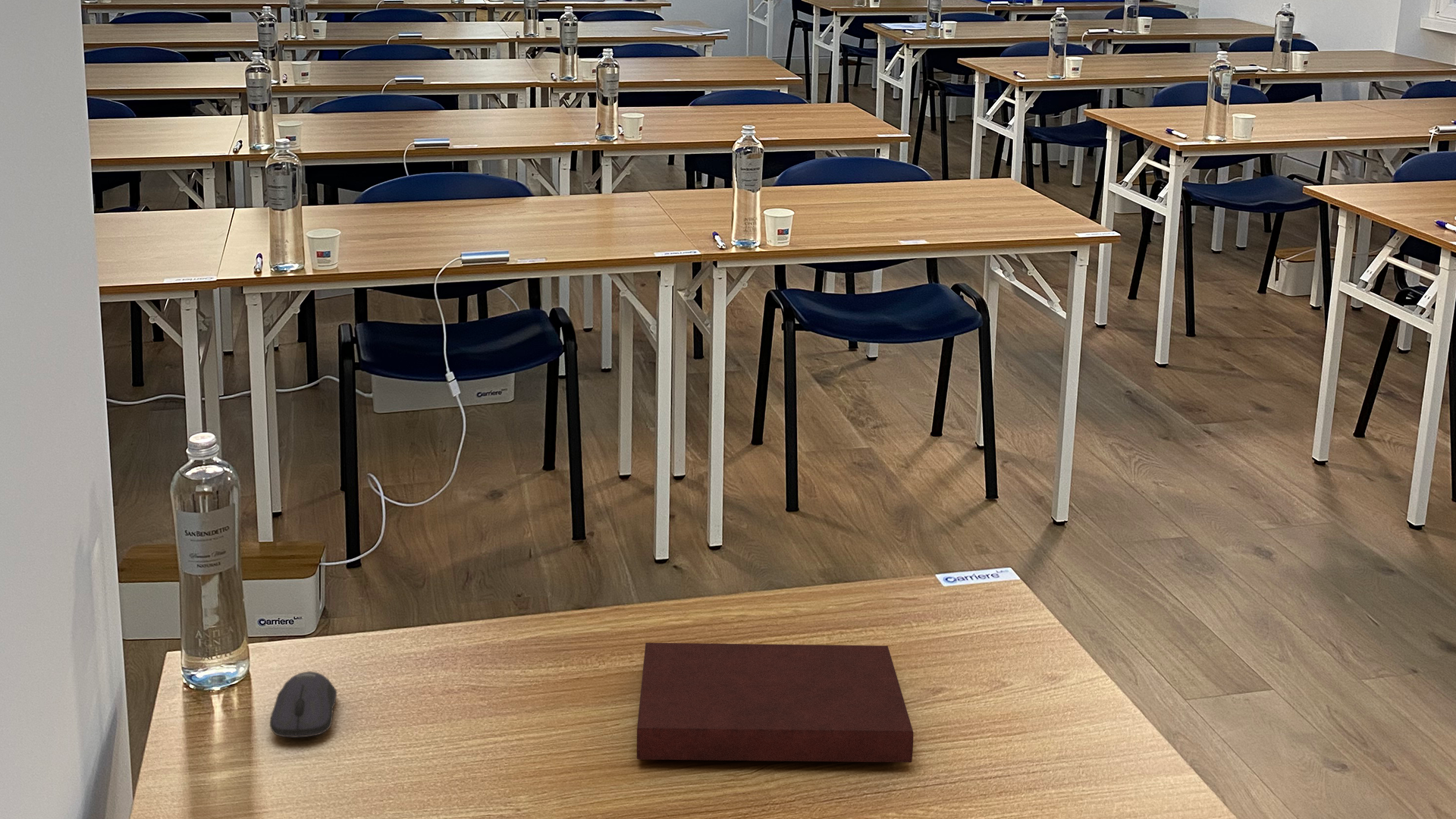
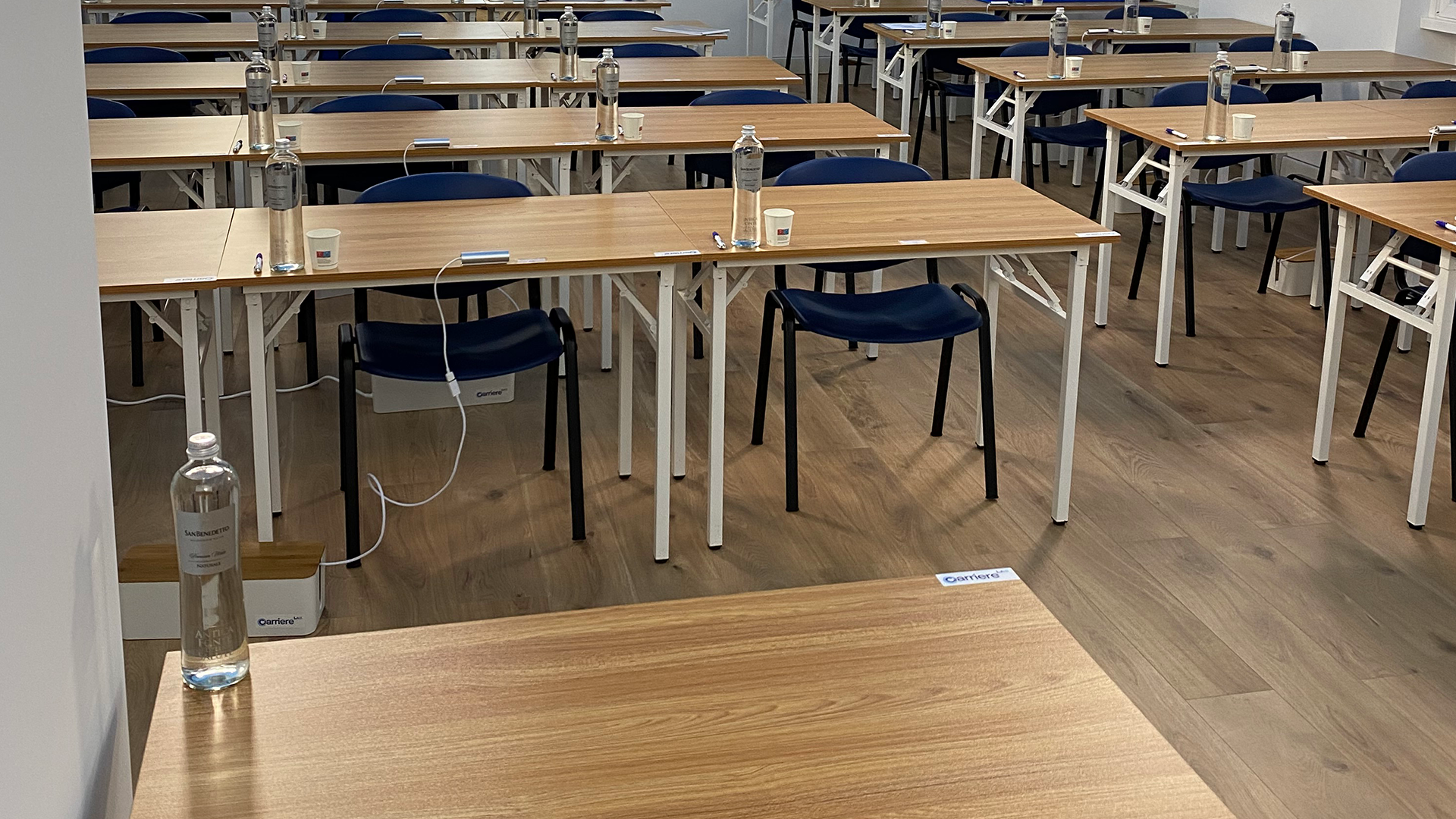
- notebook (770, 699)
- computer mouse (304, 700)
